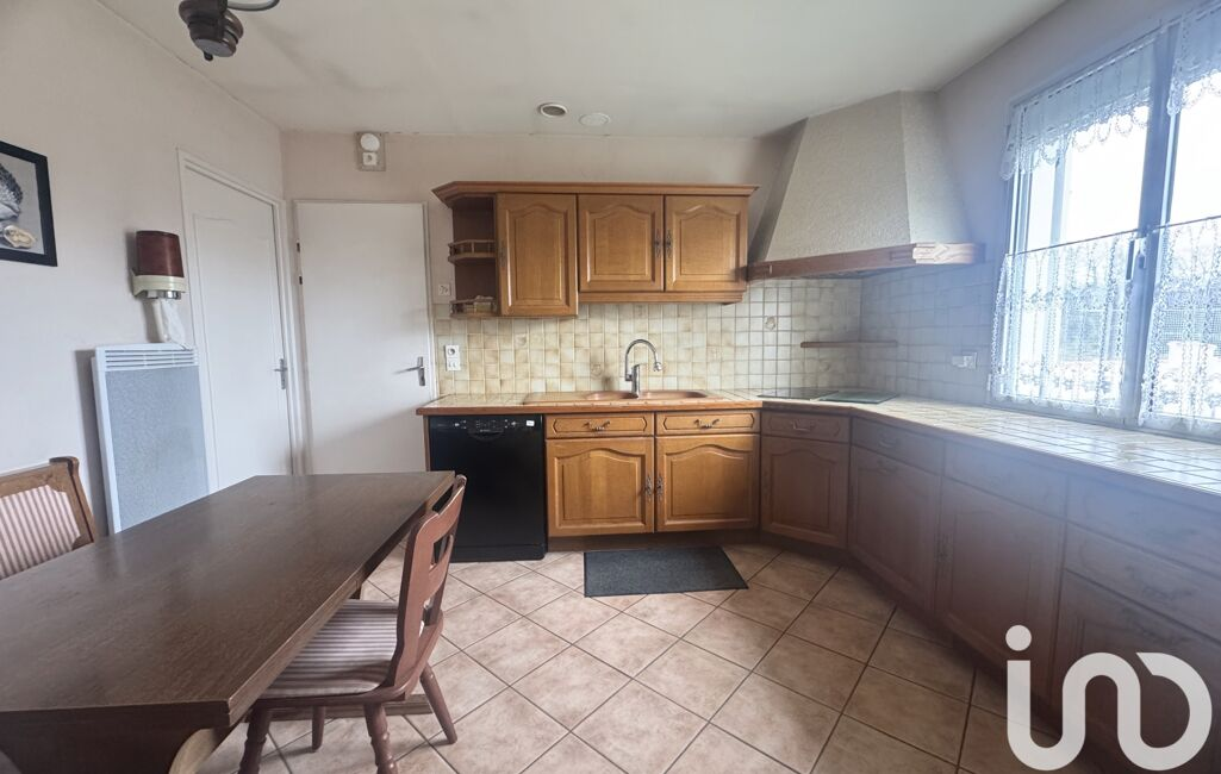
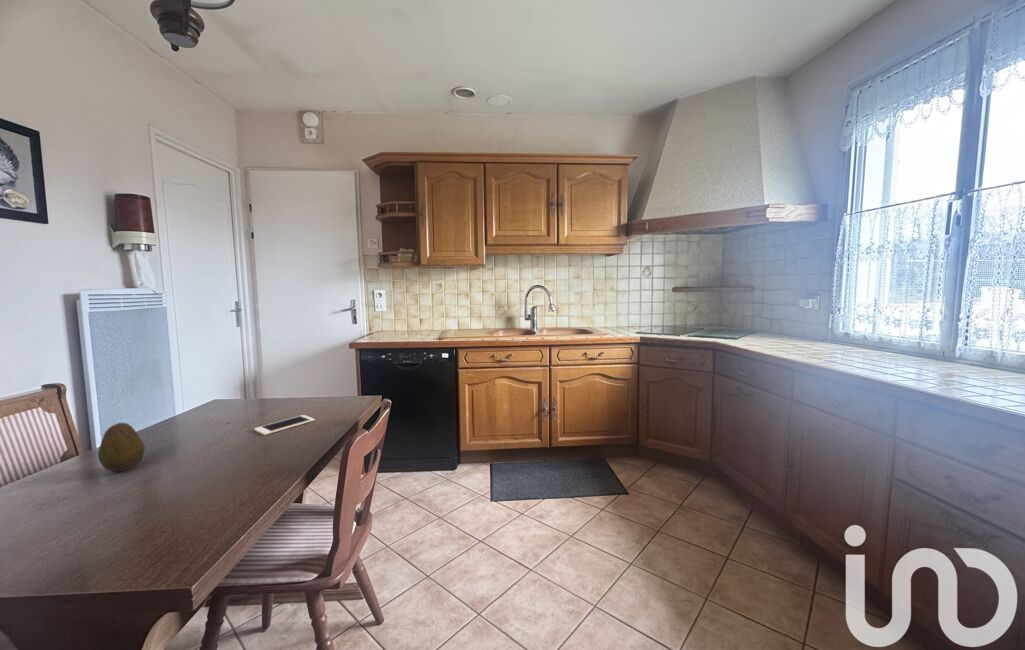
+ cell phone (285, 424)
+ fruit (121, 446)
